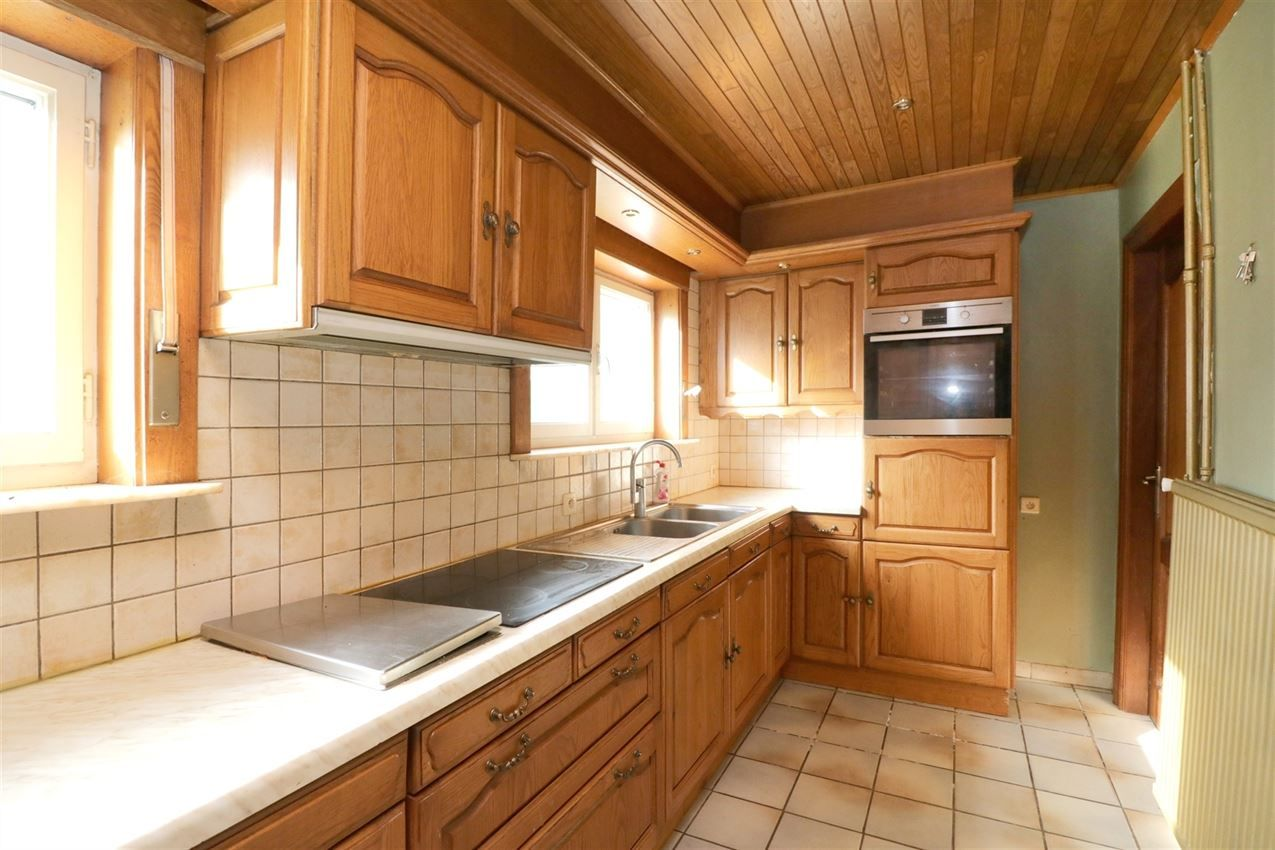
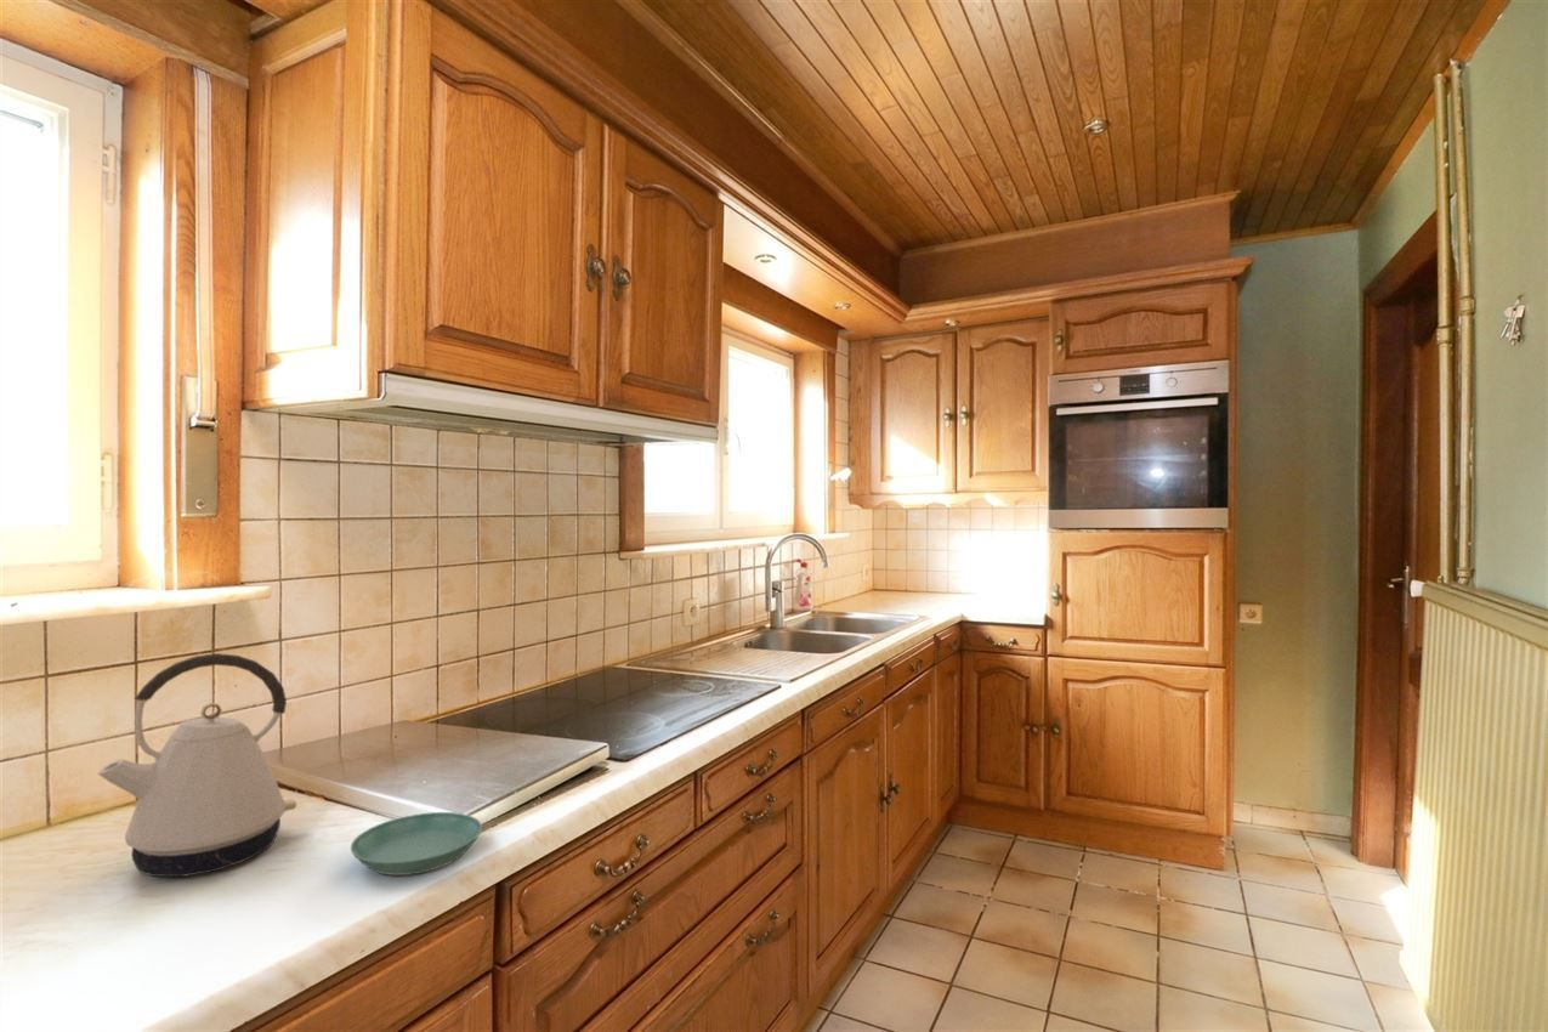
+ kettle (203, 755)
+ saucer (418, 845)
